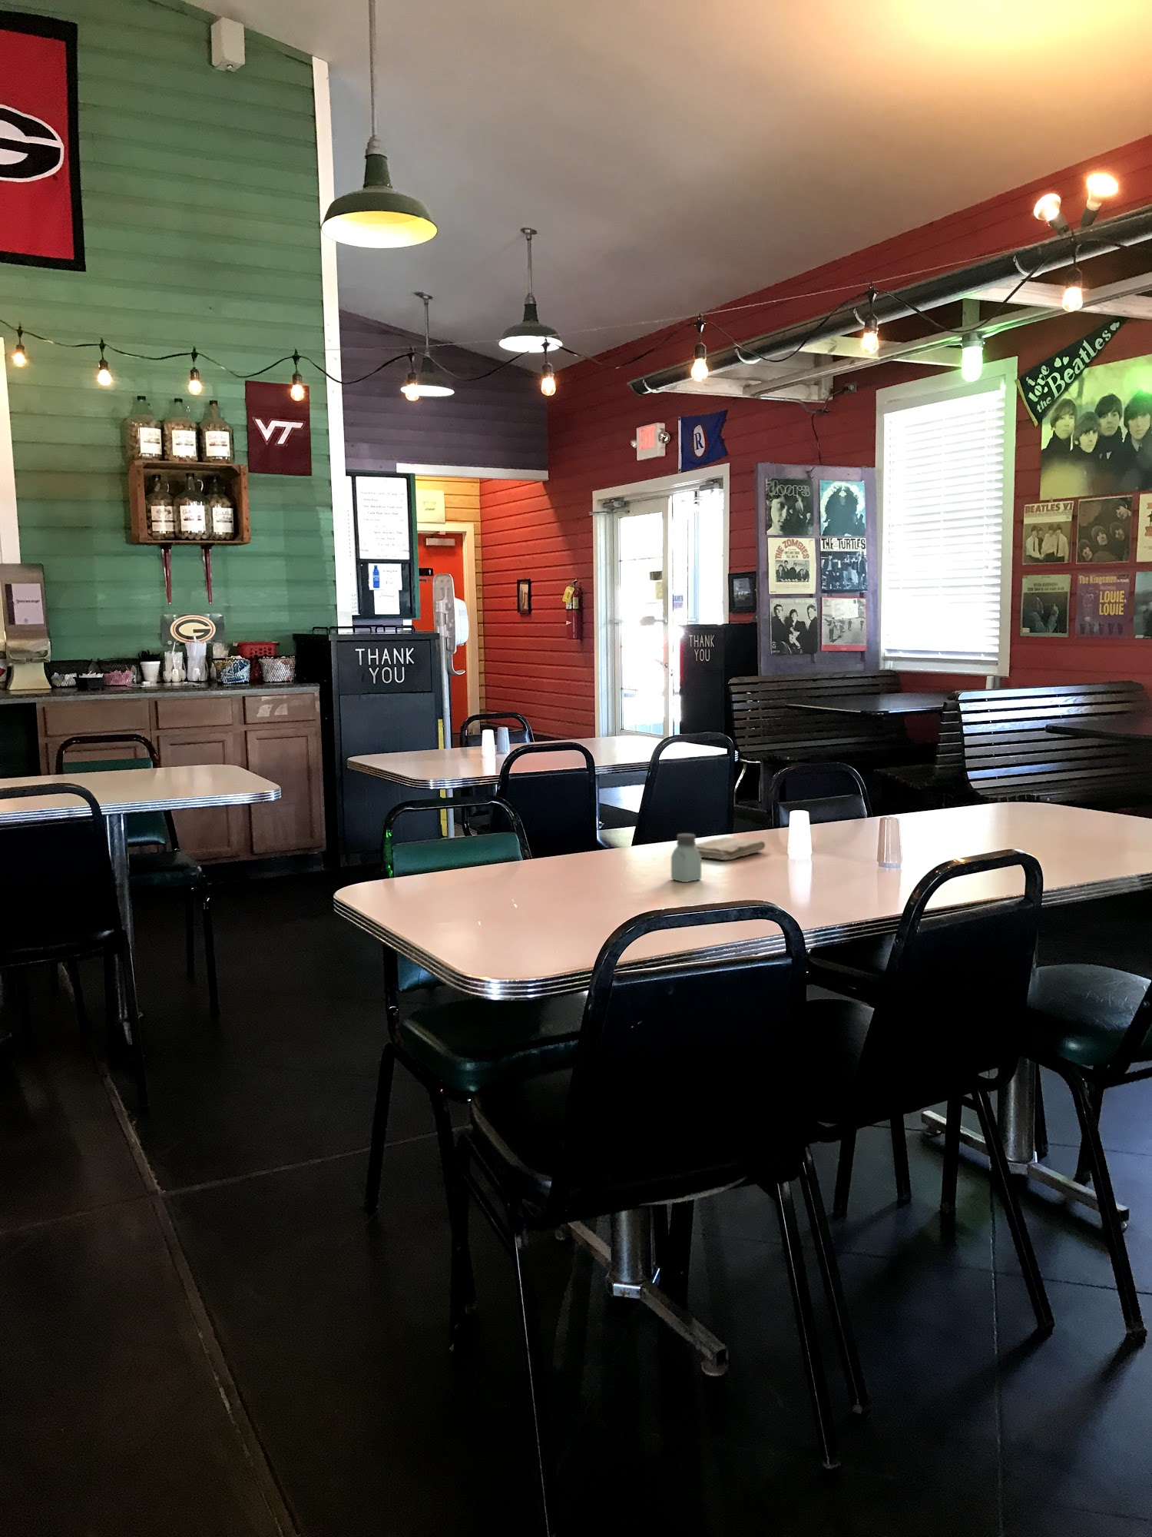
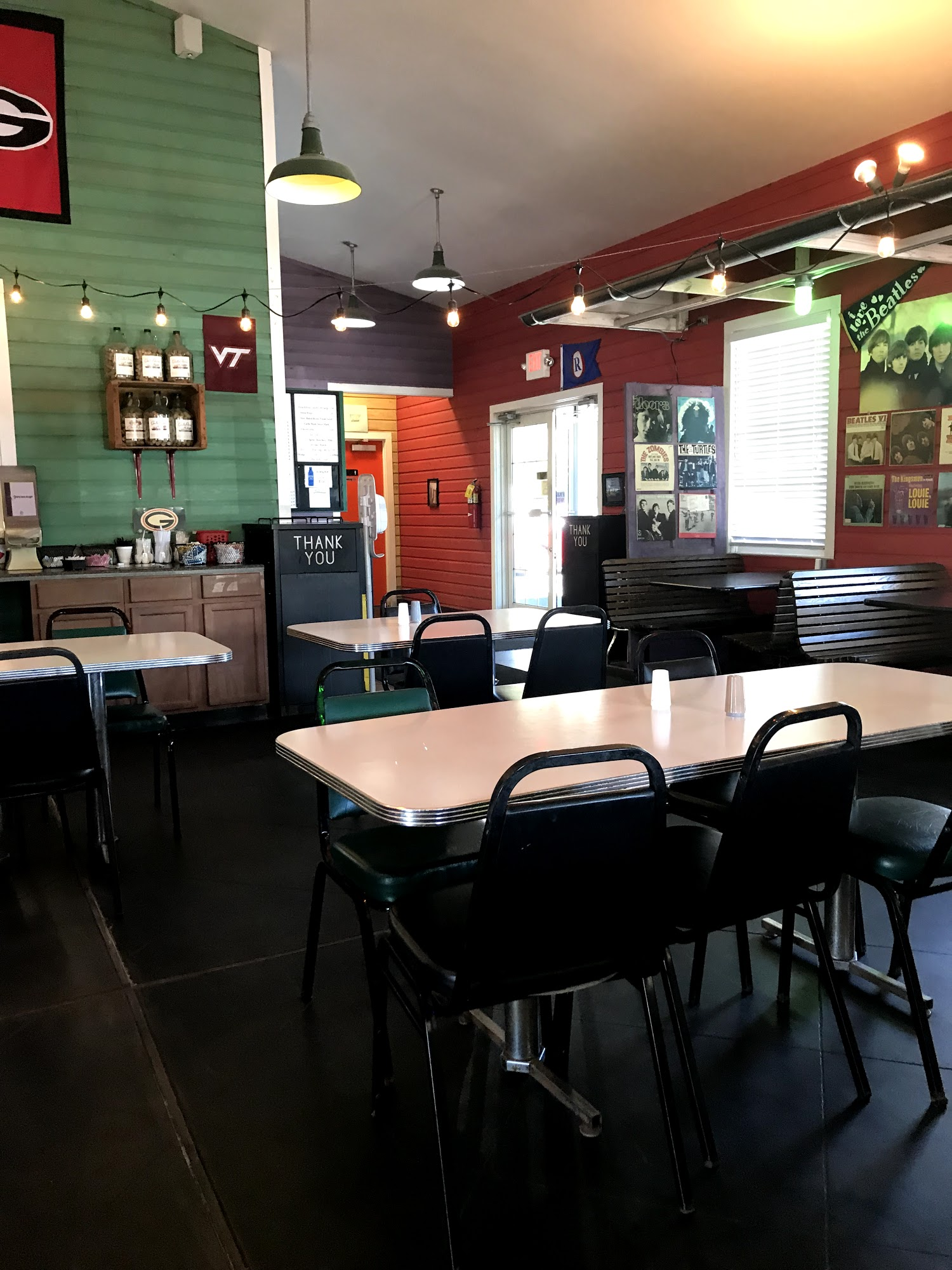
- washcloth (726, 847)
- saltshaker (686, 857)
